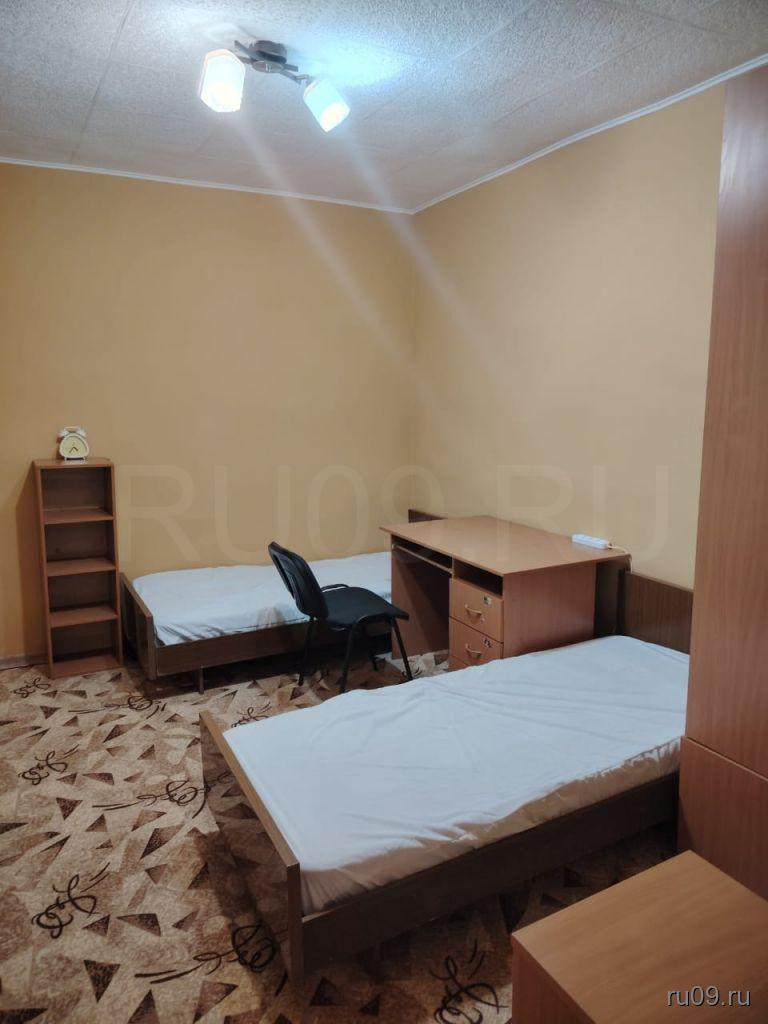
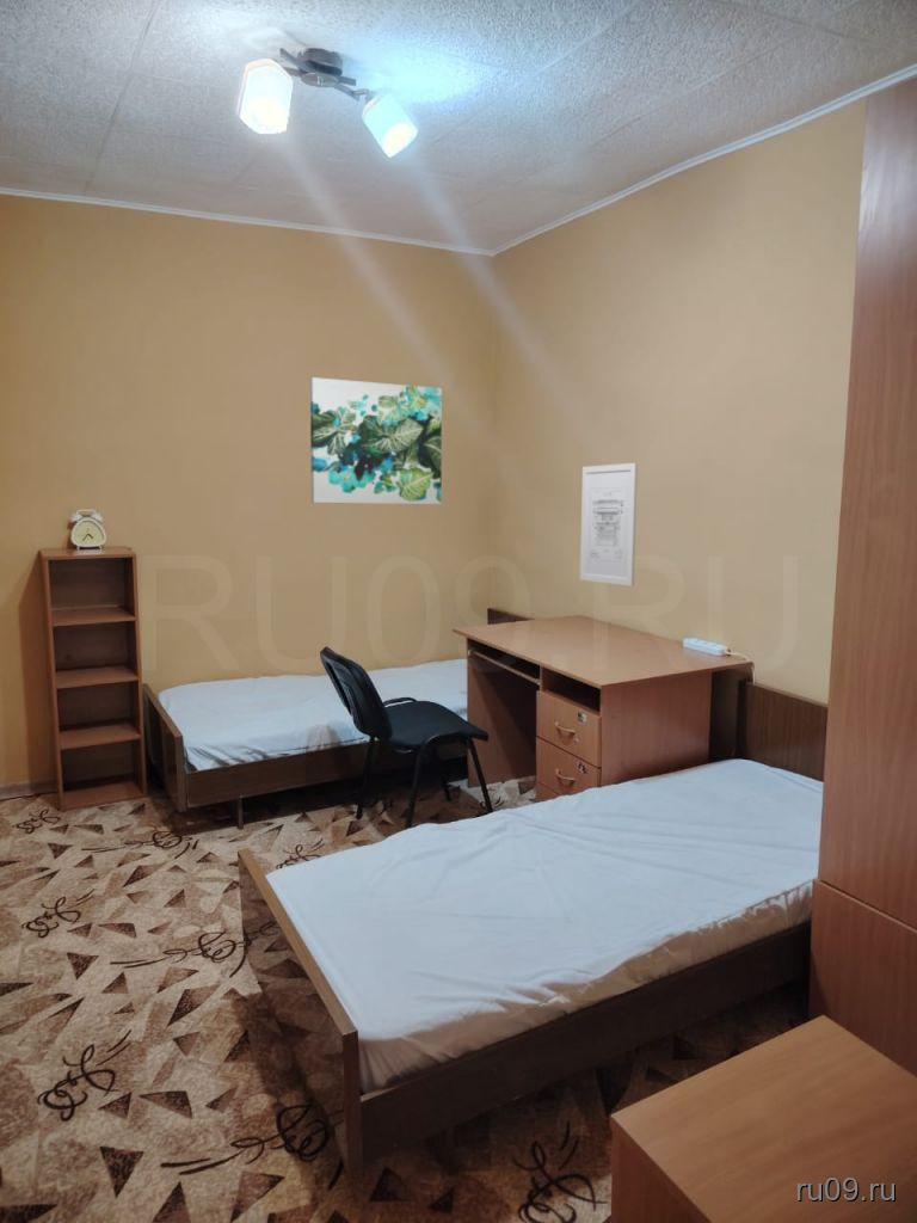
+ wall art (607, 524)
+ wall art (377, 443)
